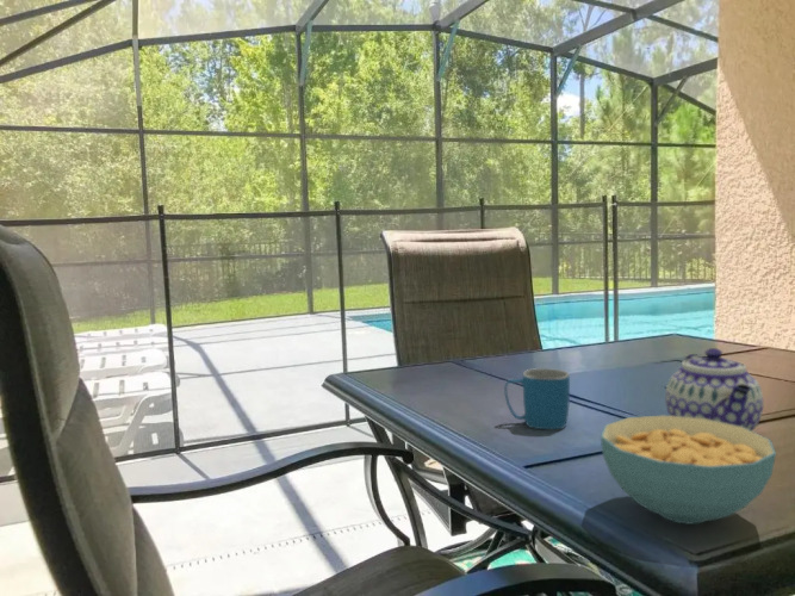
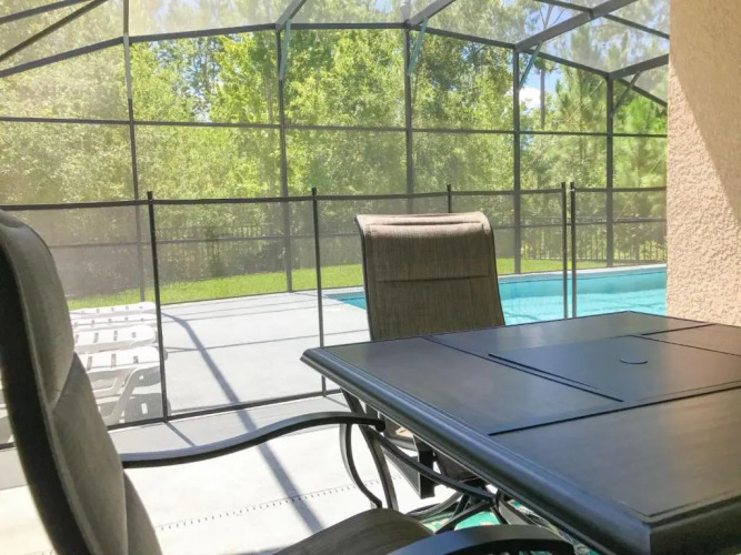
- teapot (713, 391)
- cereal bowl (683, 476)
- mug (536, 398)
